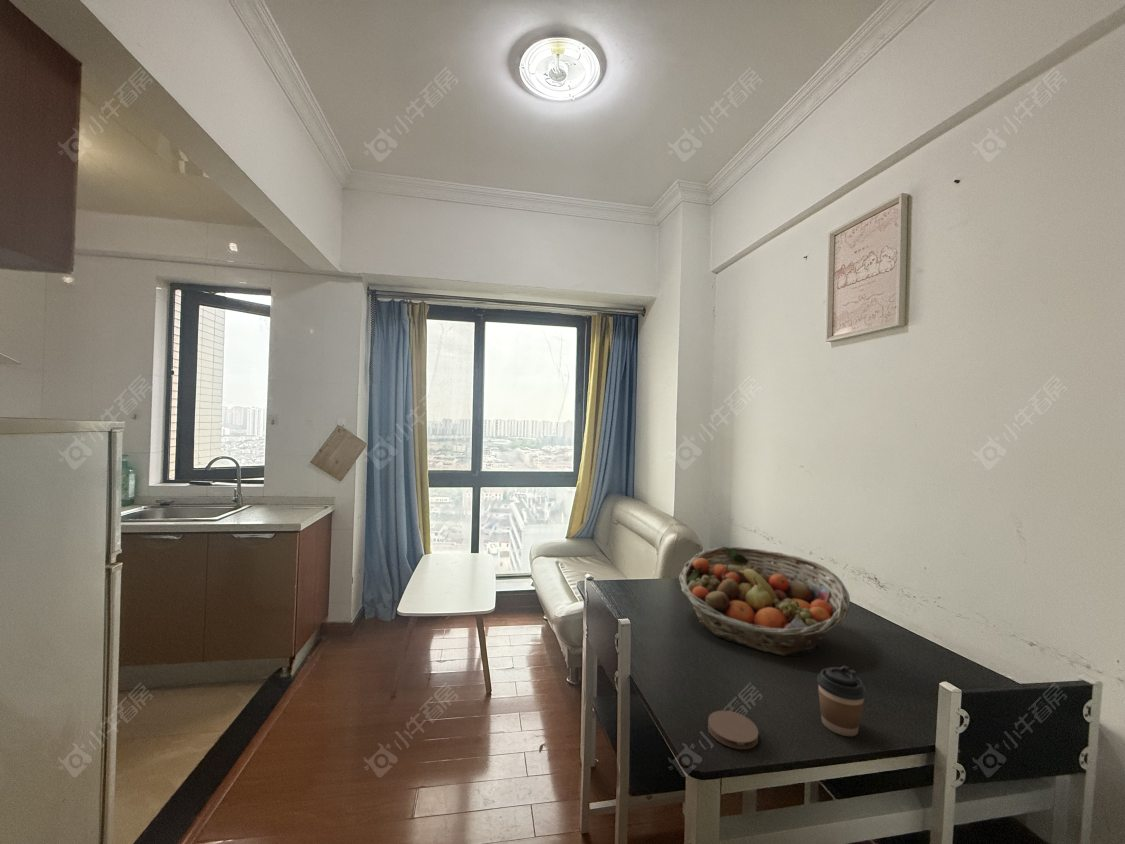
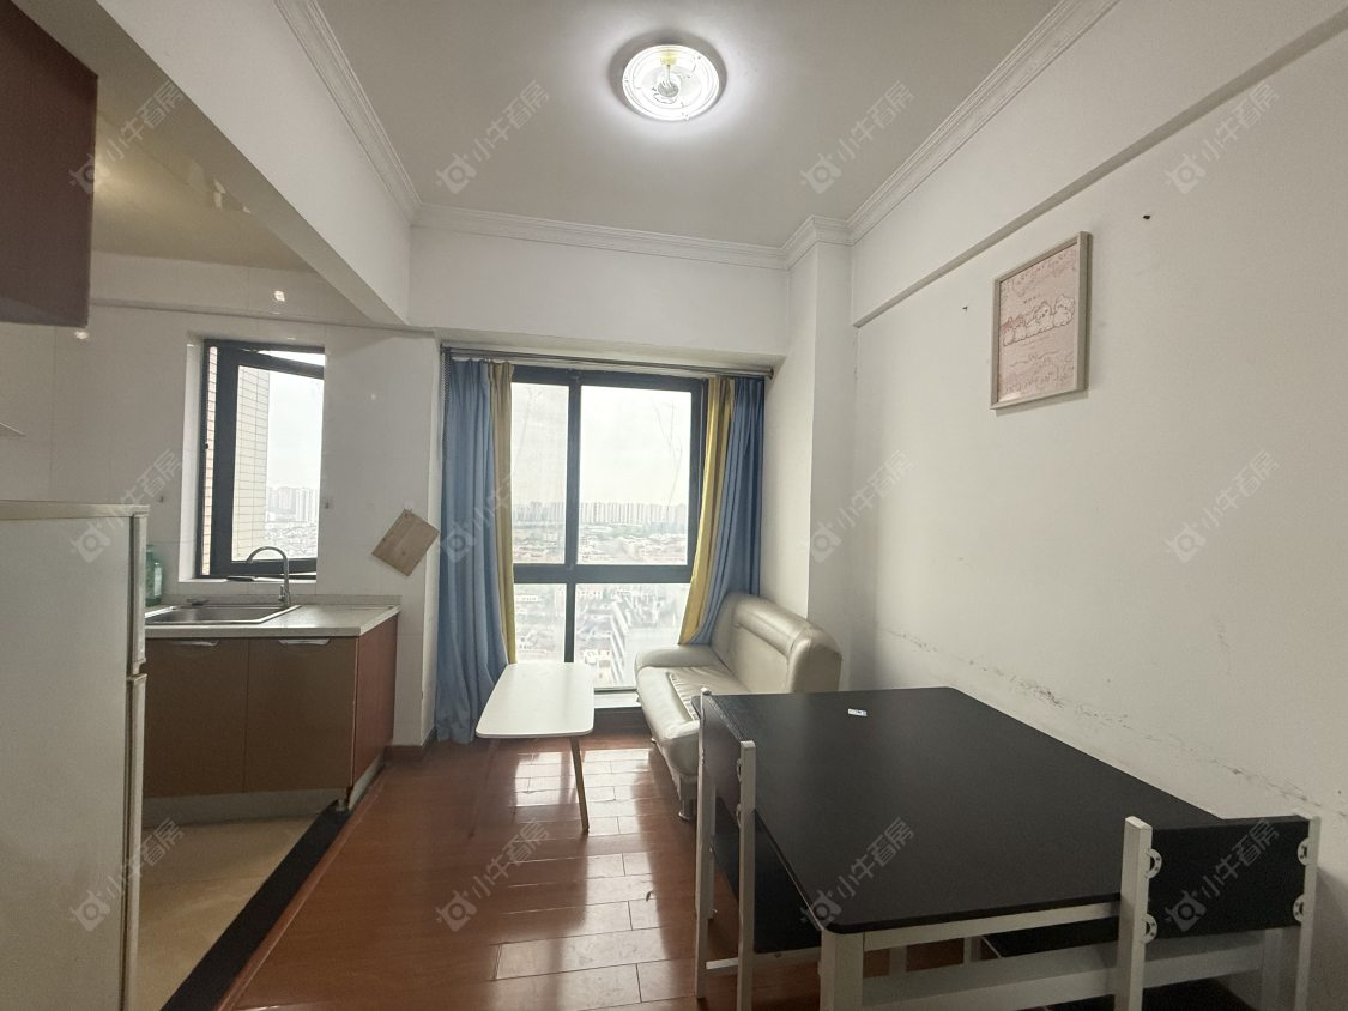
- coaster (732, 728)
- fruit basket (757, 595)
- coffee cup (840, 697)
